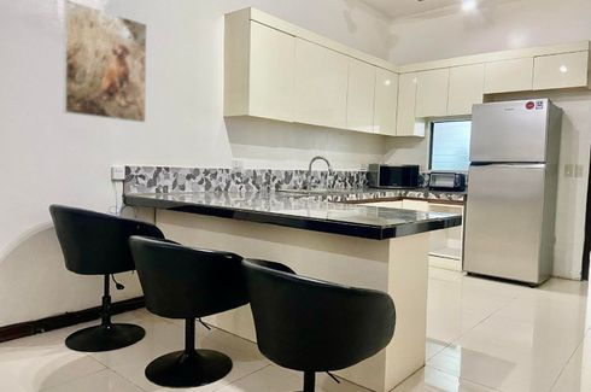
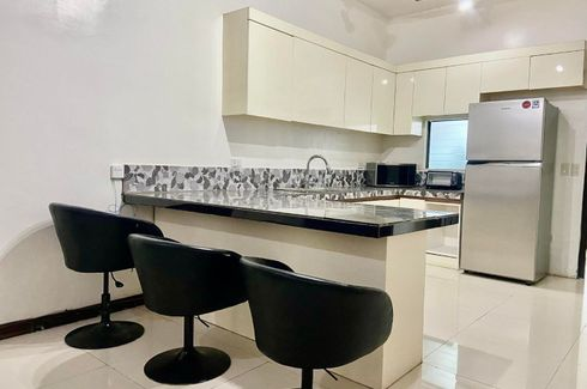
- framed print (107, 65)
